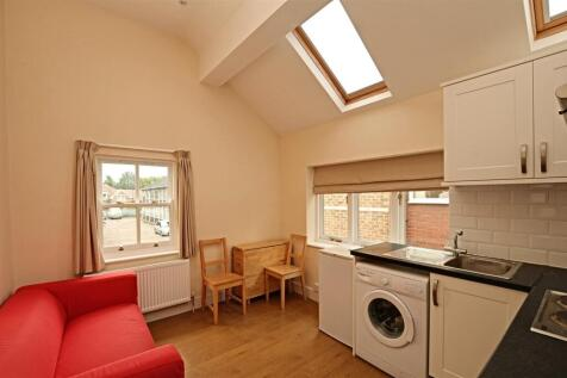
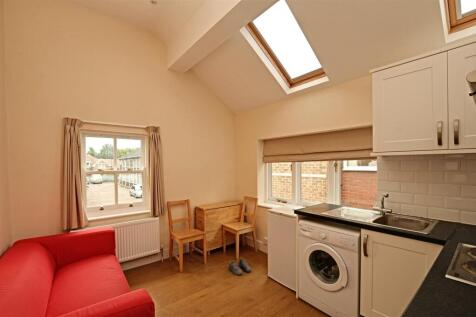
+ shoe (239, 265)
